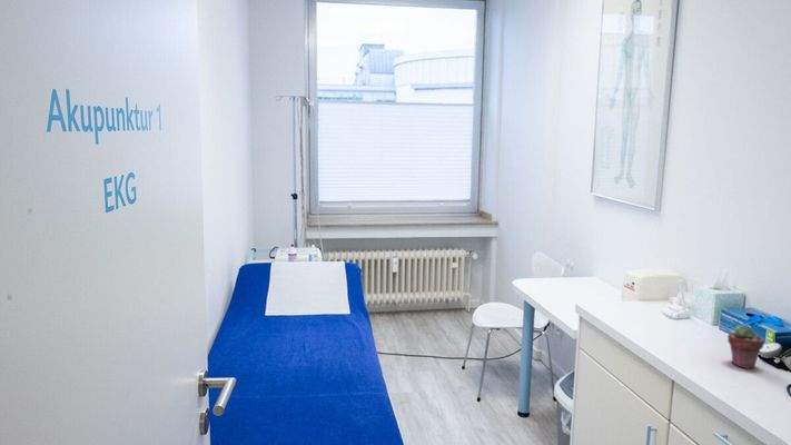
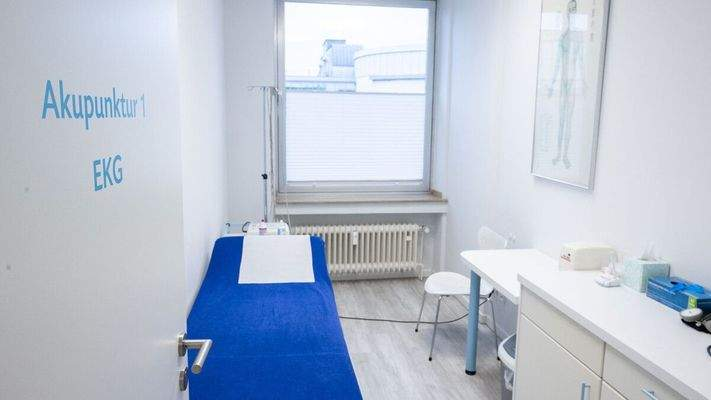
- potted succulent (744, 344)
